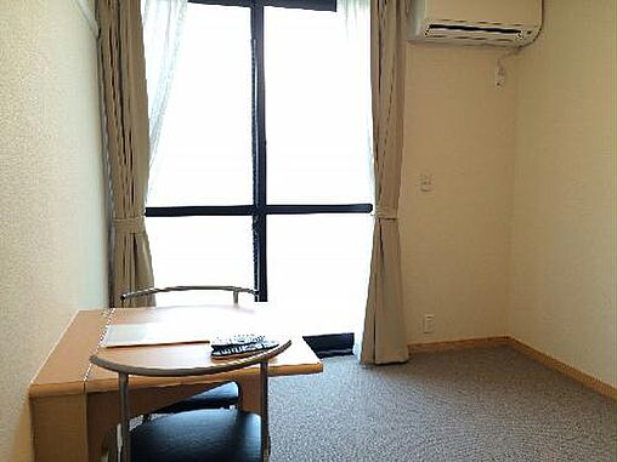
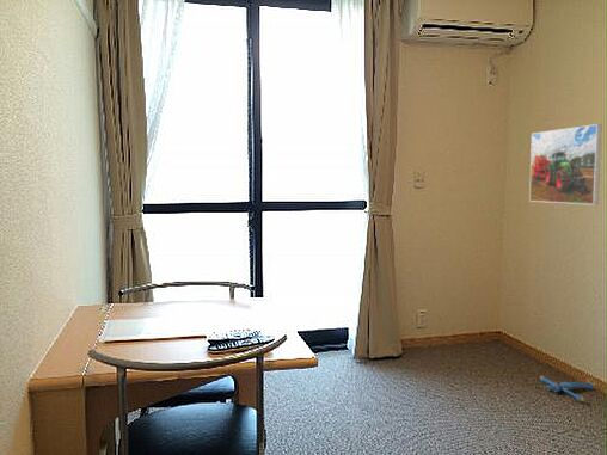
+ plush toy (571, 386)
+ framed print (562, 166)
